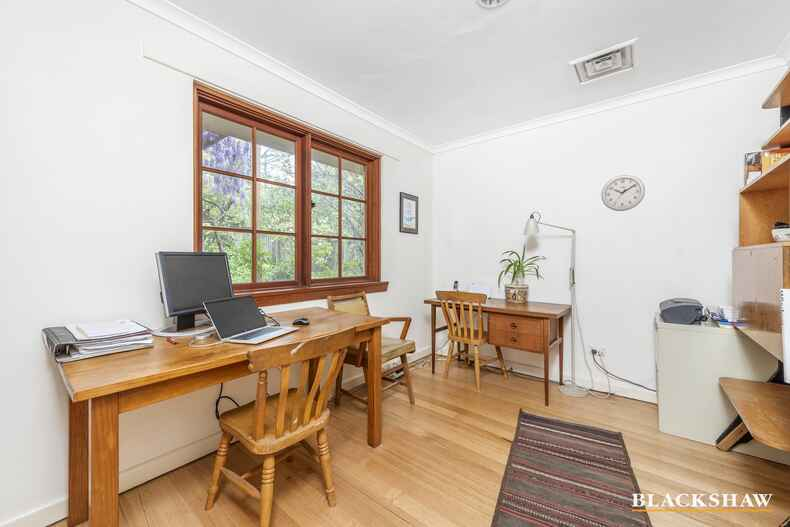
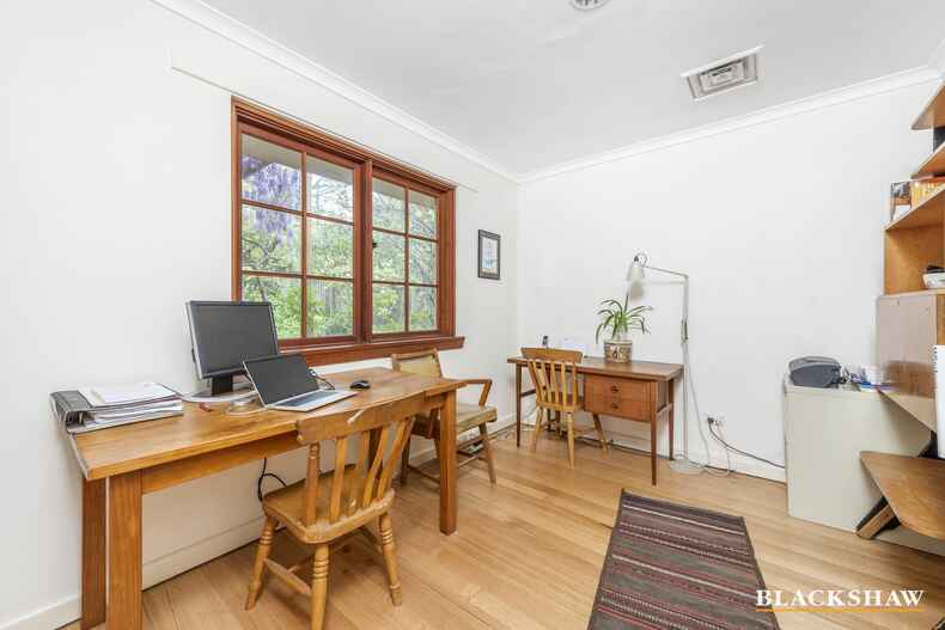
- wall clock (622, 192)
